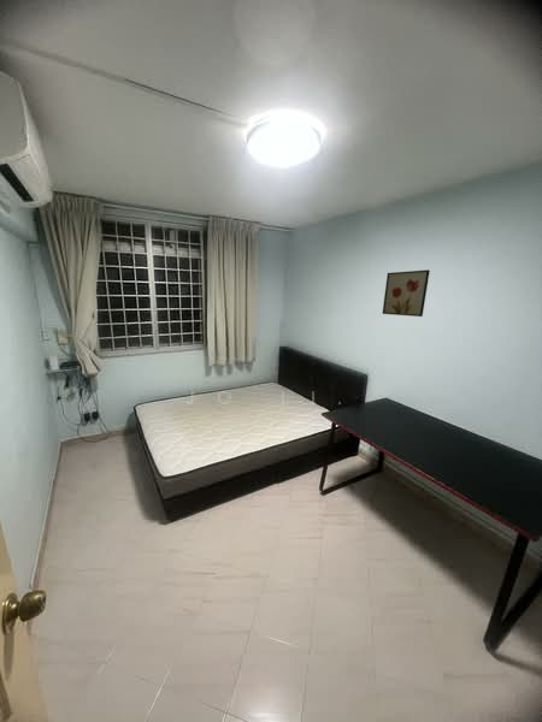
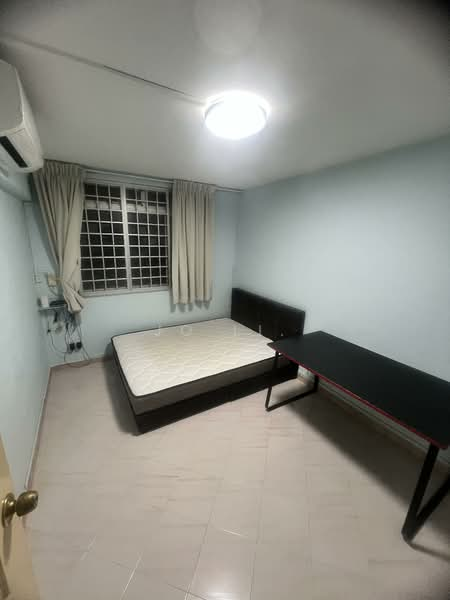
- wall art (405, 294)
